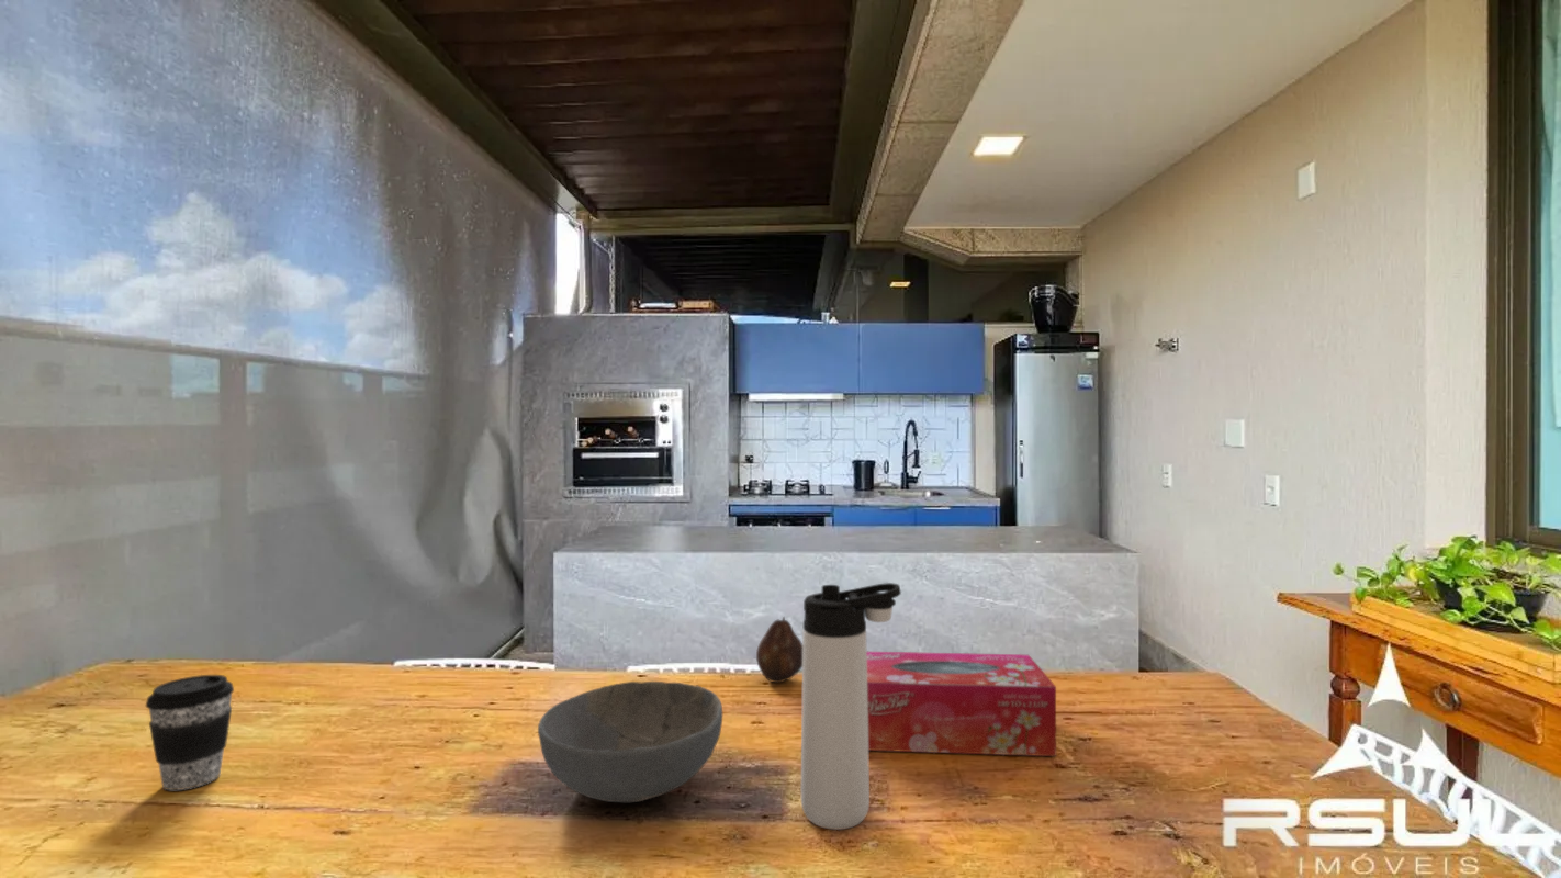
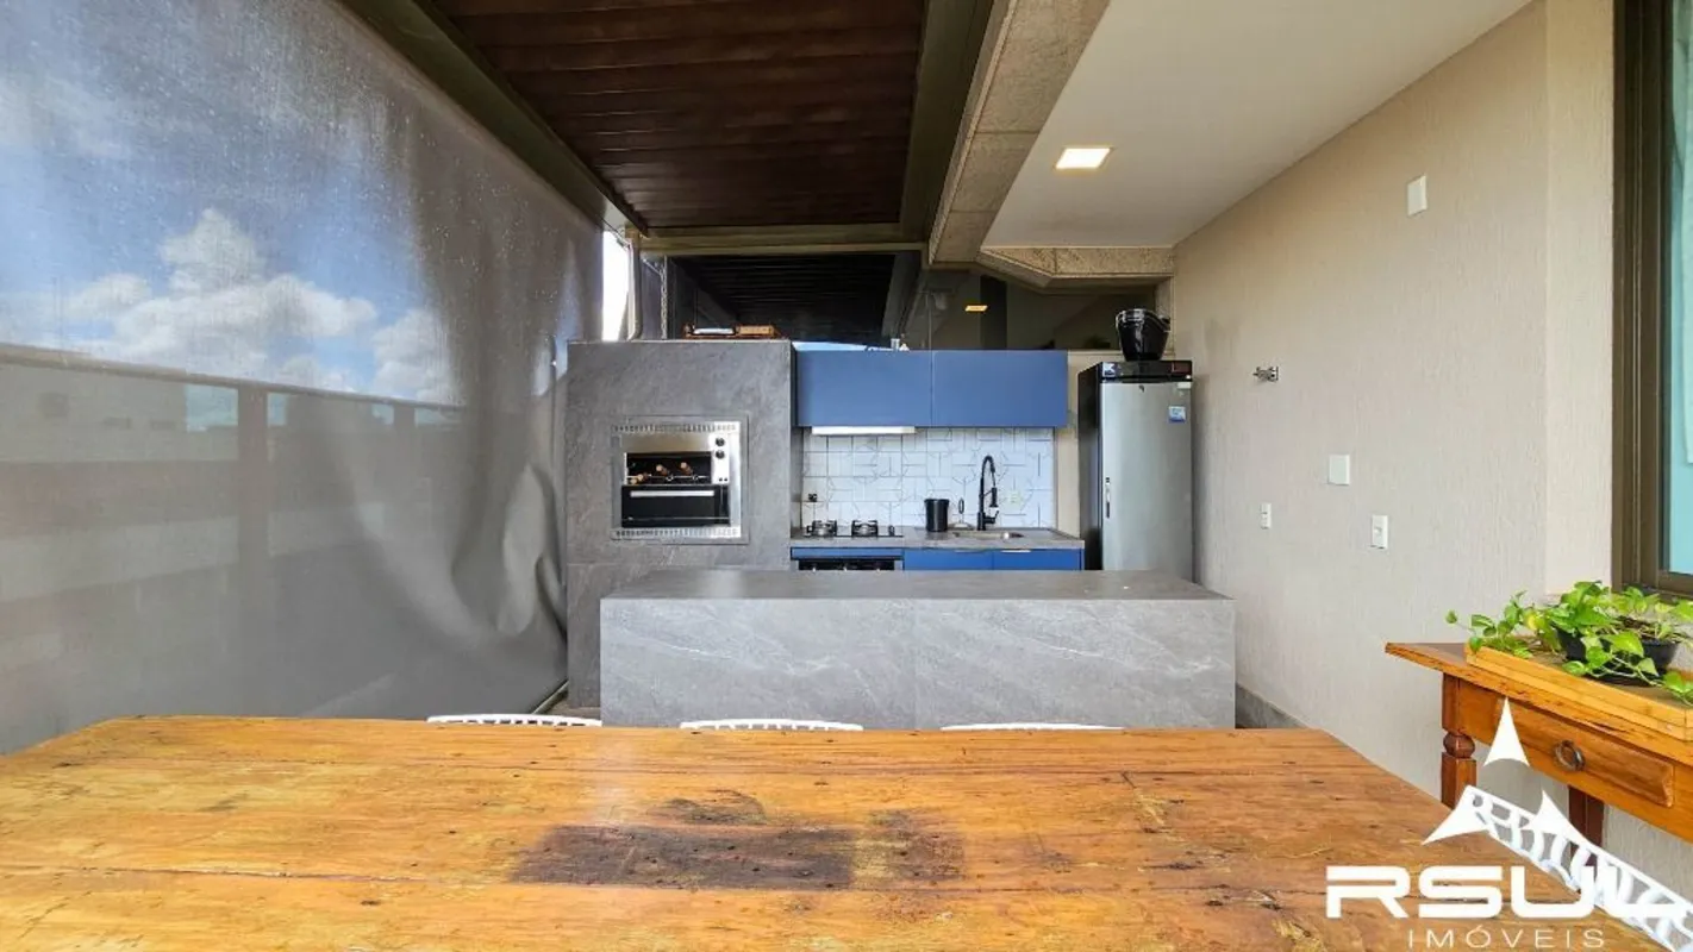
- fruit (779, 648)
- thermos bottle (851, 699)
- tissue box (945, 699)
- coffee cup (191, 731)
- bowl (633, 747)
